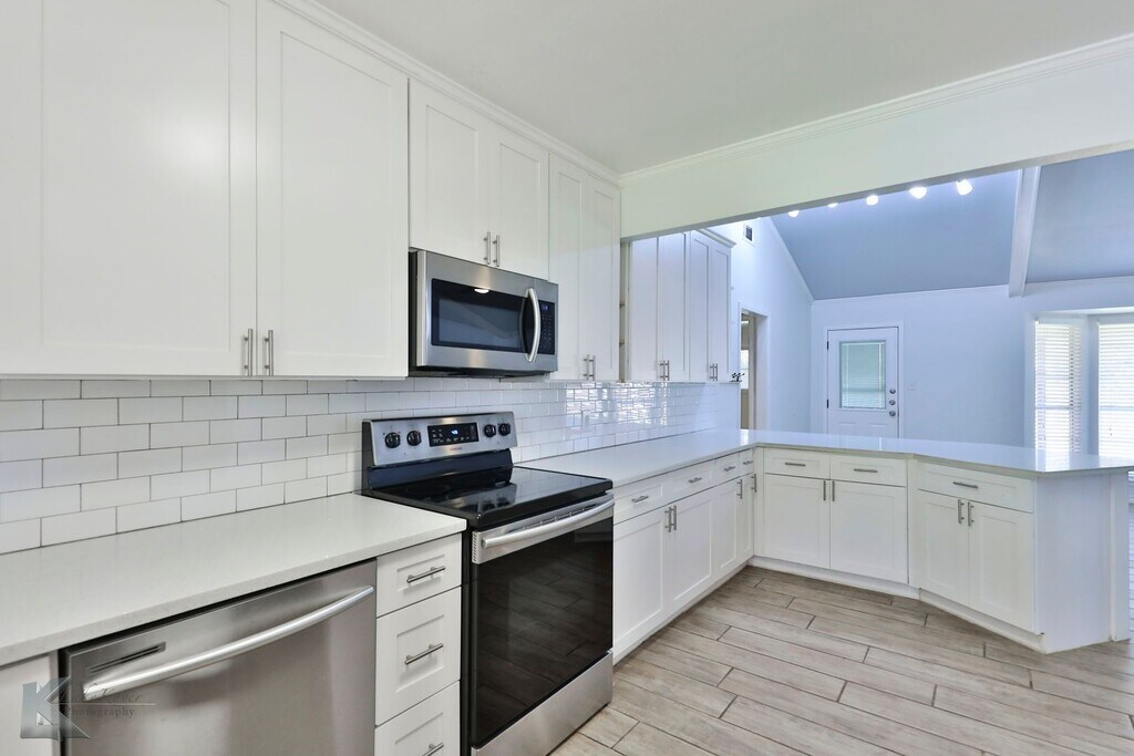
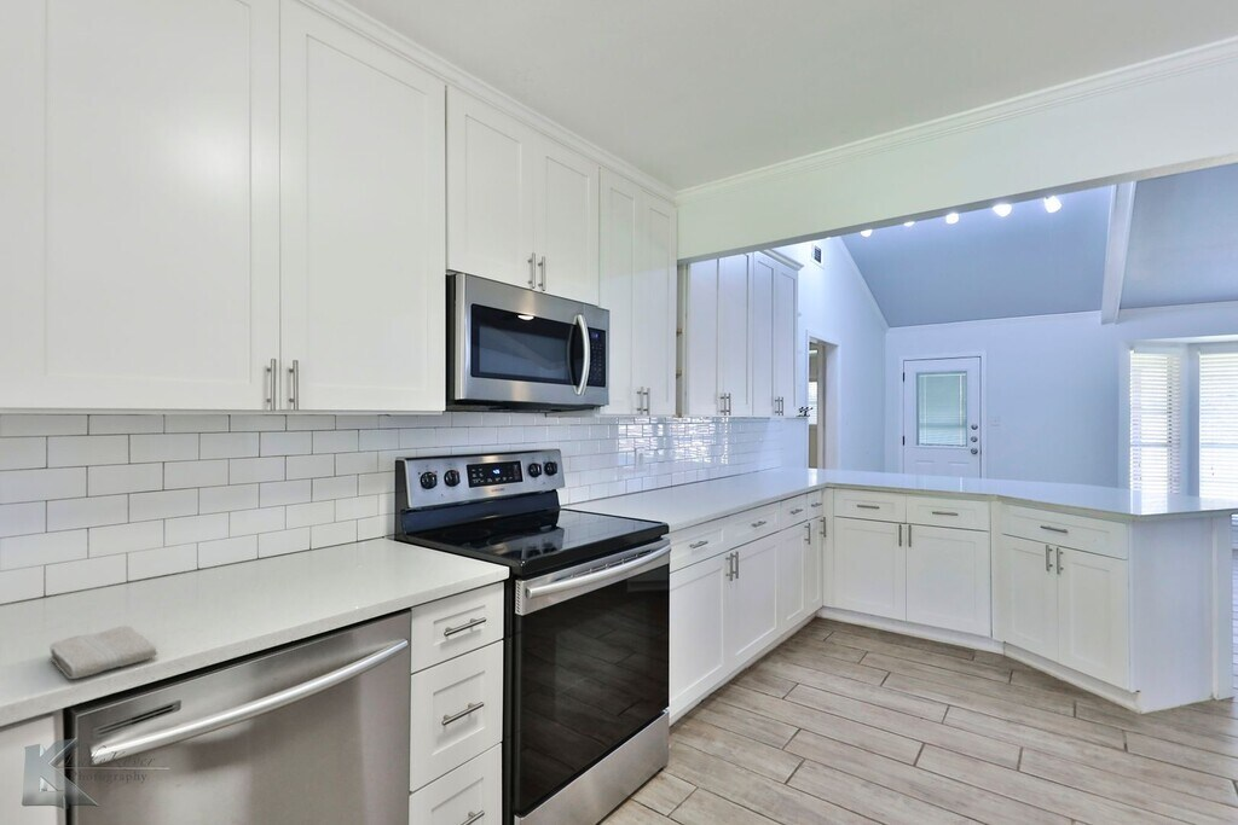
+ washcloth (102, 649)
